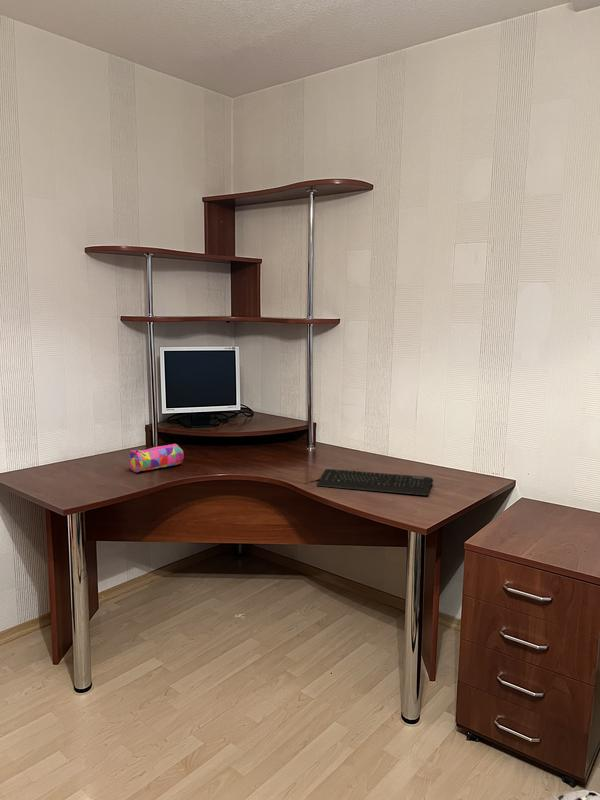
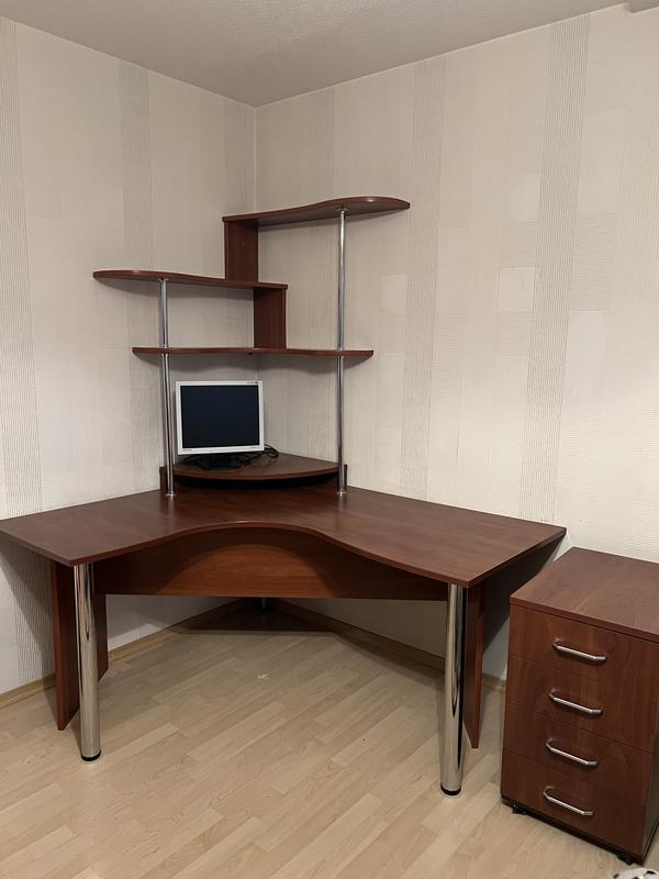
- pencil case (156, 457)
- keyboard (374, 480)
